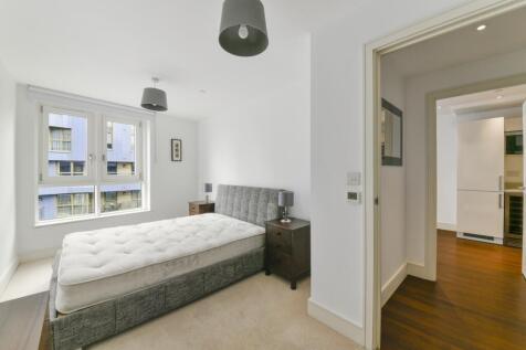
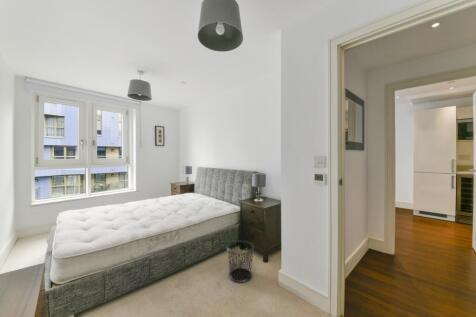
+ waste bin (240, 260)
